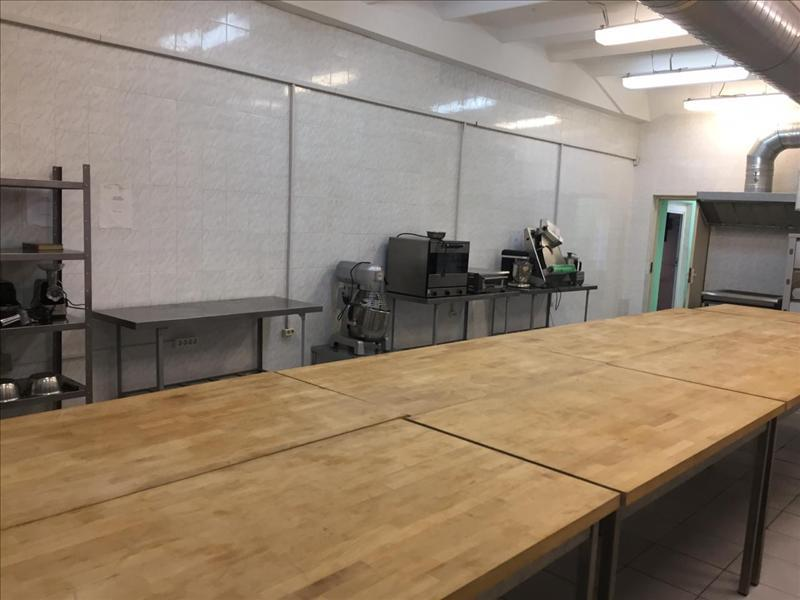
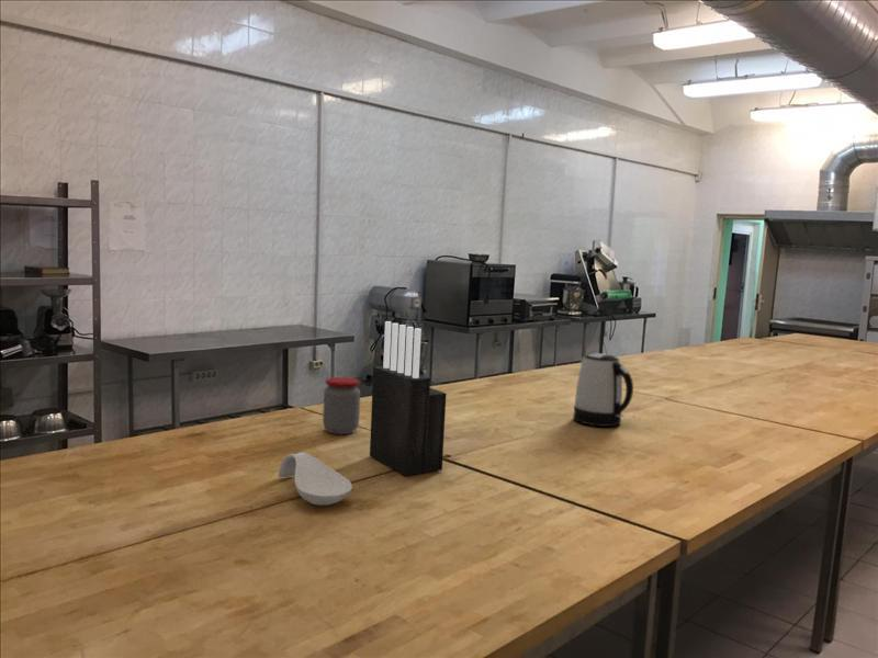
+ knife block (412, 394)
+ spoon rest (309, 476)
+ kettle (604, 388)
+ jar (341, 405)
